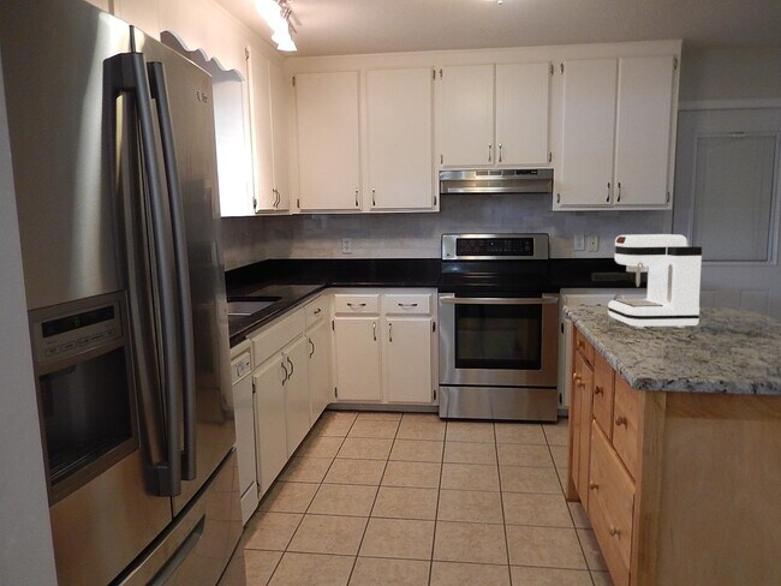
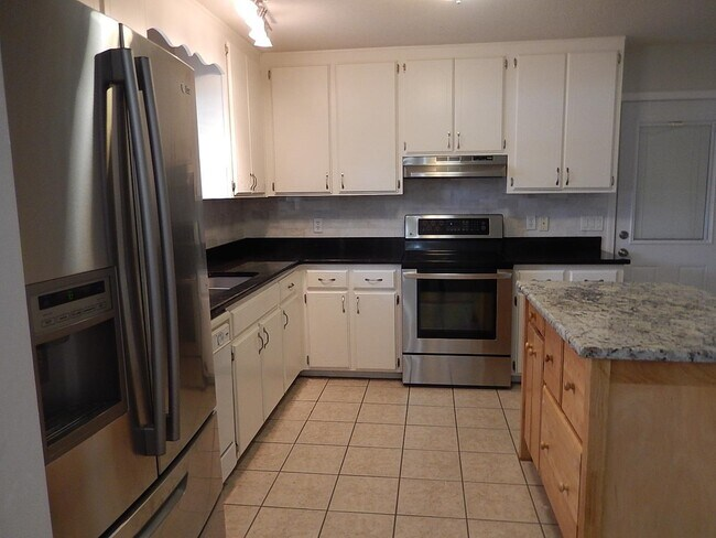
- coffee maker (649, 279)
